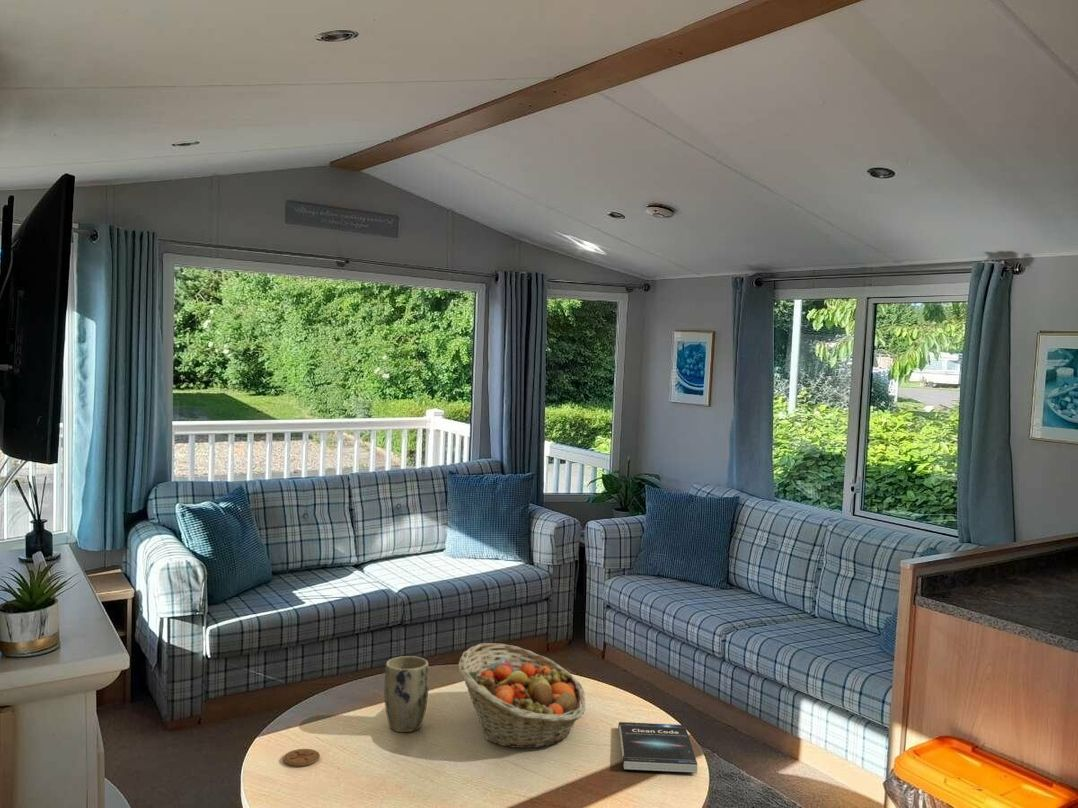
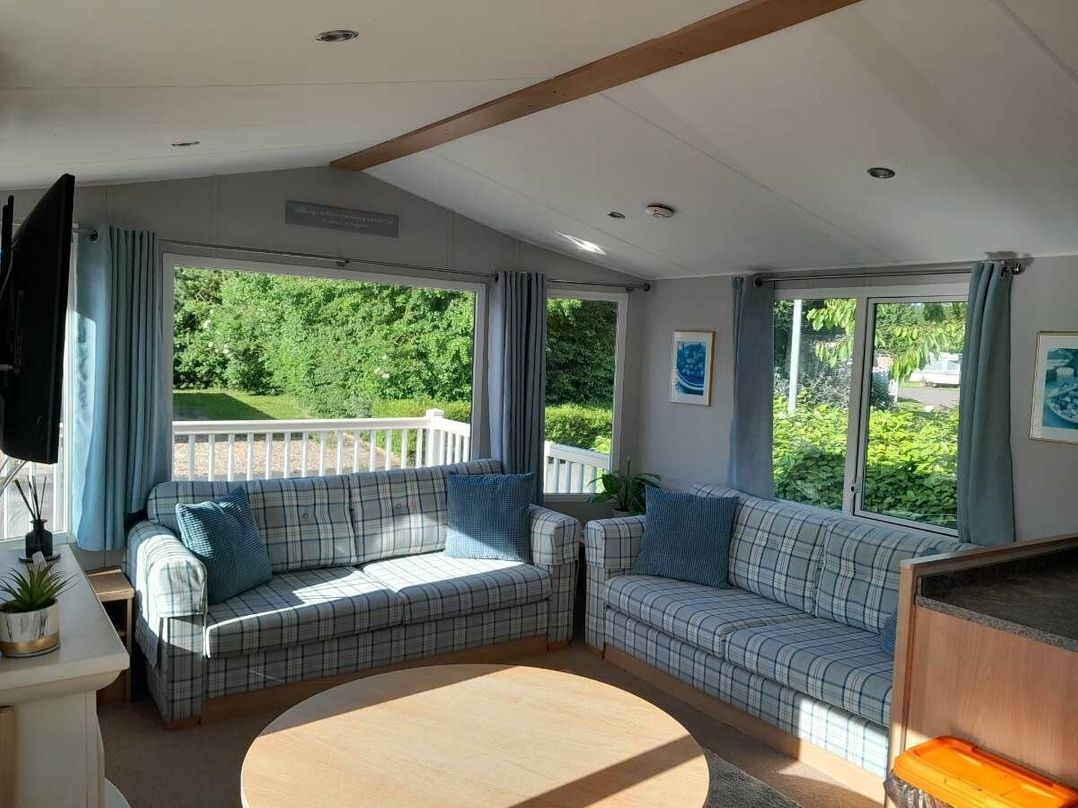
- fruit basket (522, 692)
- coaster (301, 757)
- book (655, 746)
- plant pot (406, 694)
